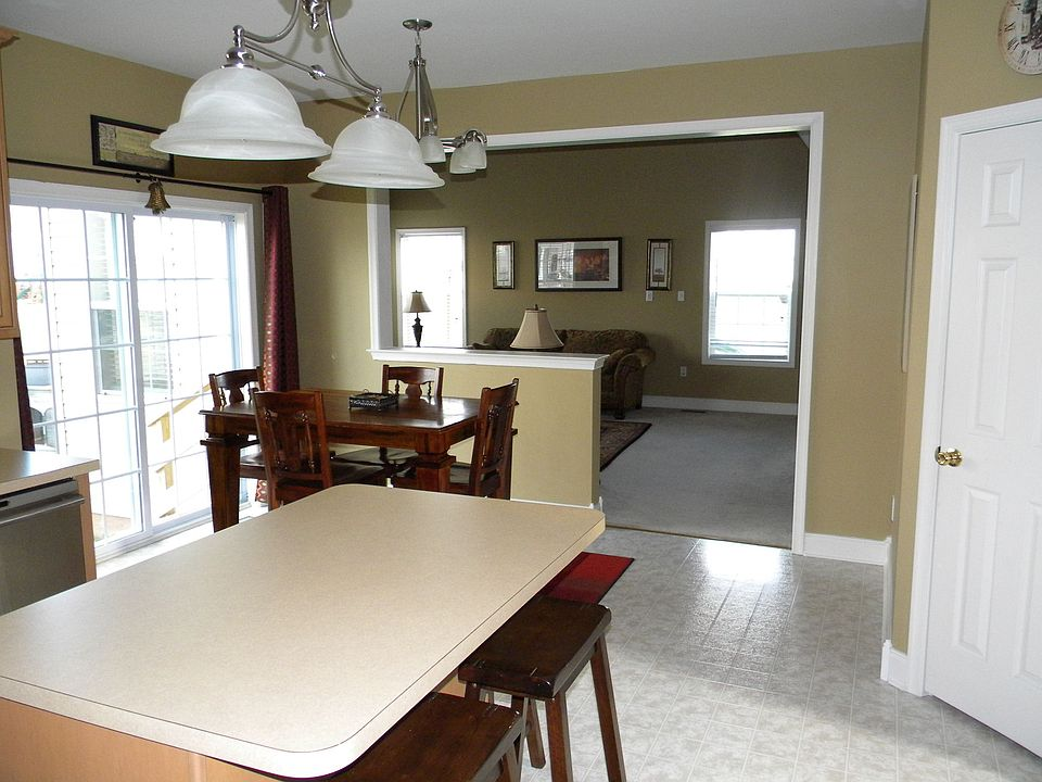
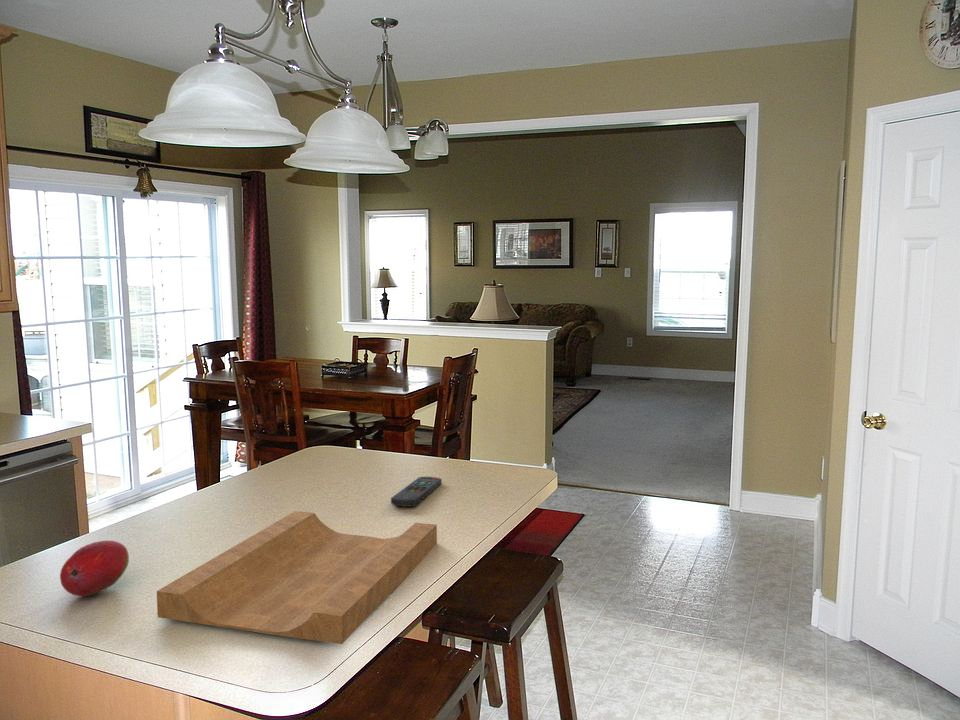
+ fruit (96, 566)
+ cutting board (314, 565)
+ remote control (417, 490)
